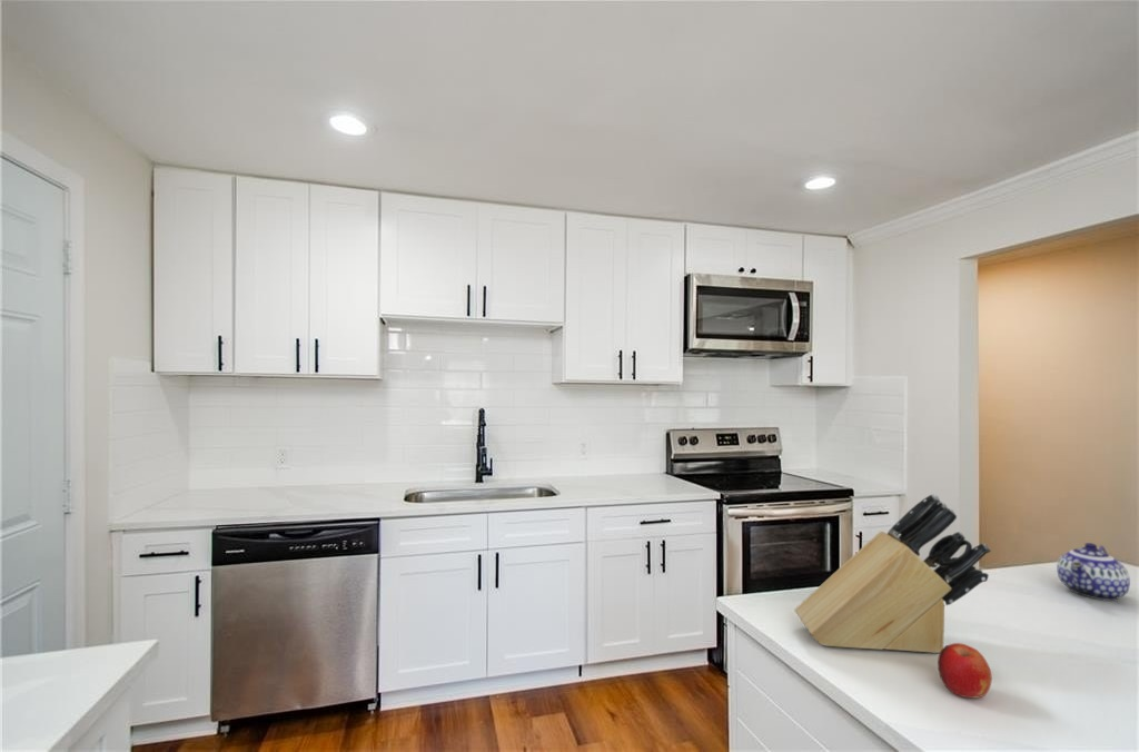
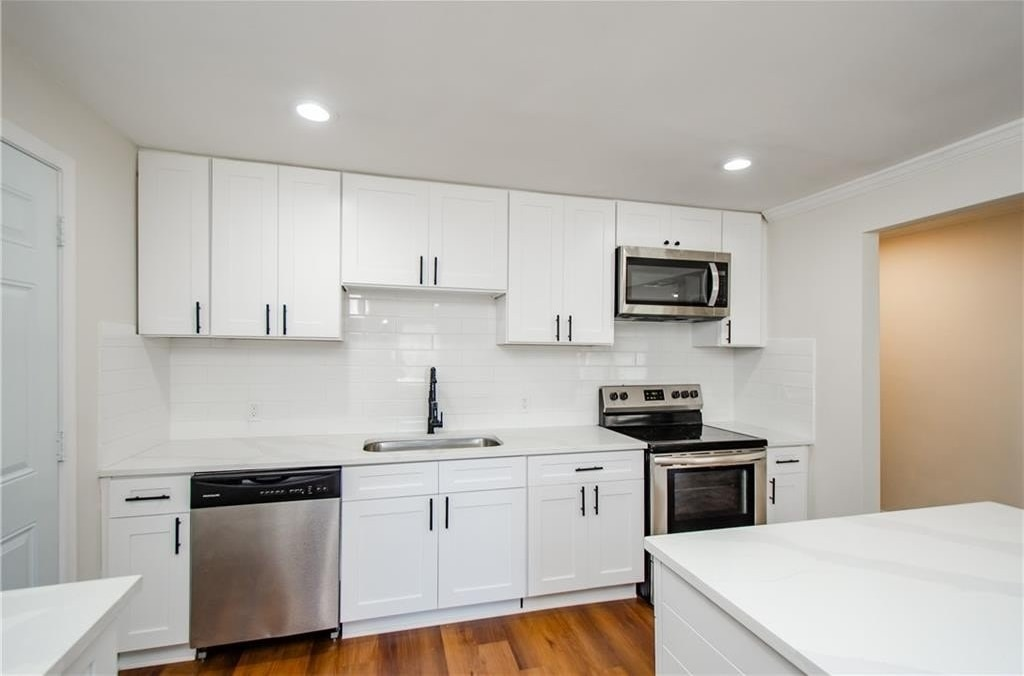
- knife block (888, 567)
- teapot (1092, 567)
- fruit (963, 669)
